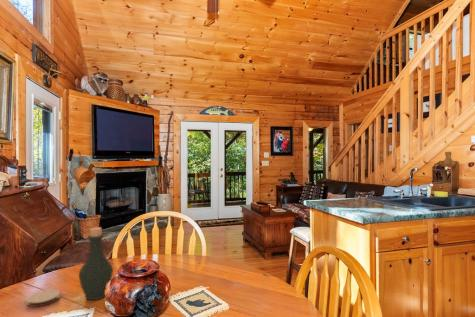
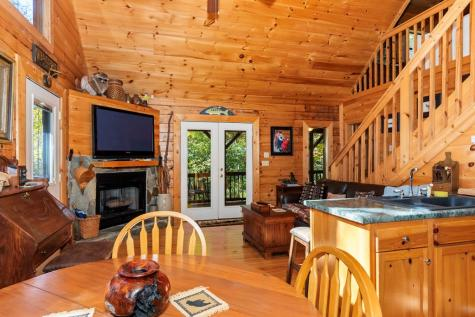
- bottle (96, 262)
- coaster (43, 297)
